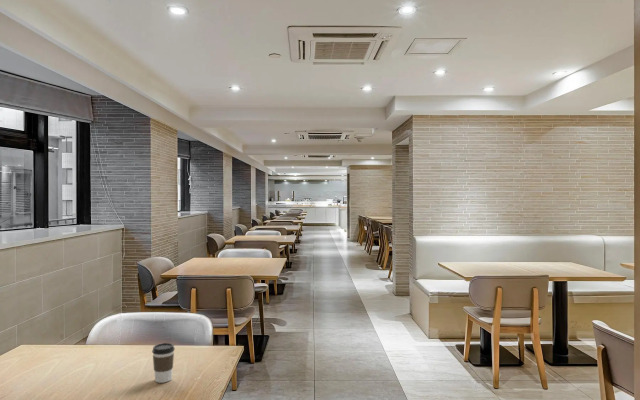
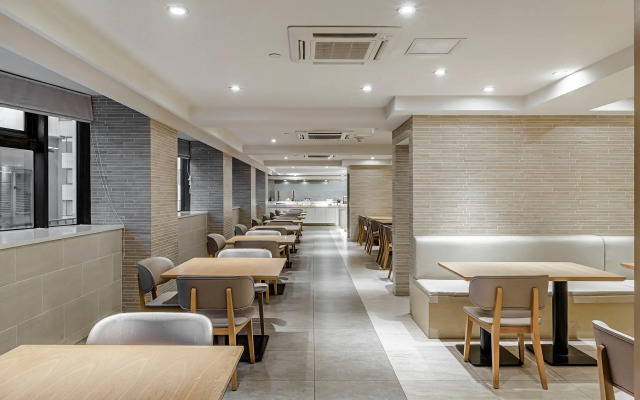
- coffee cup (163, 362)
